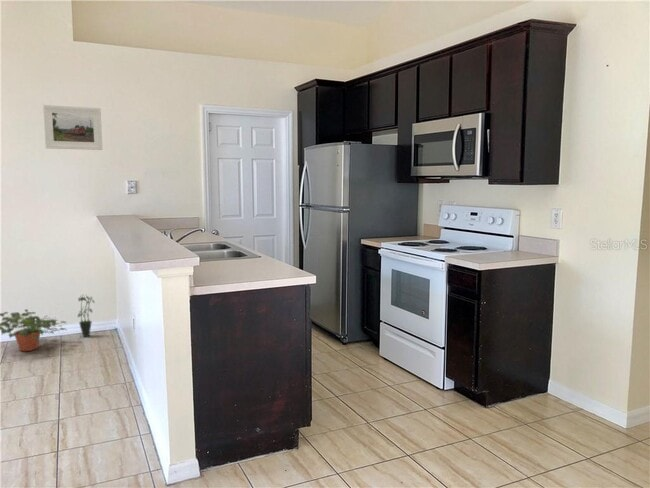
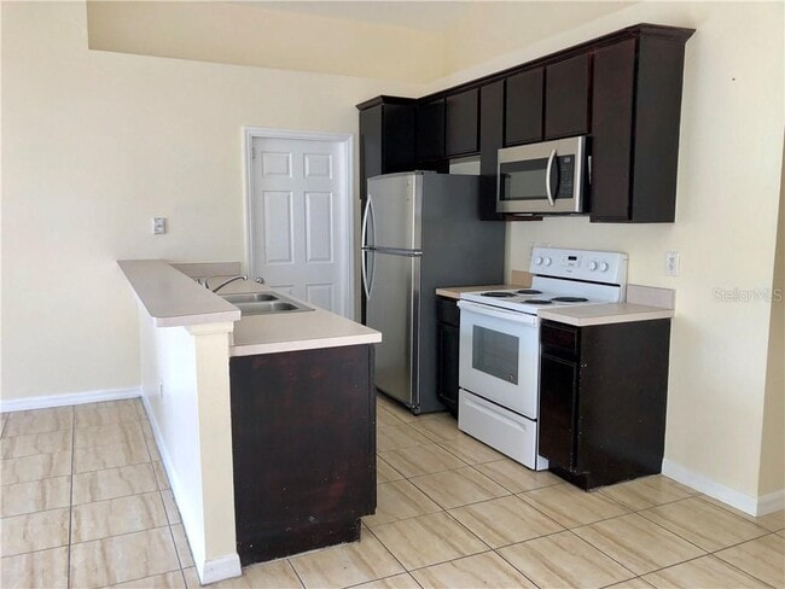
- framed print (73, 127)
- potted plant (32, 330)
- potted plant (87, 315)
